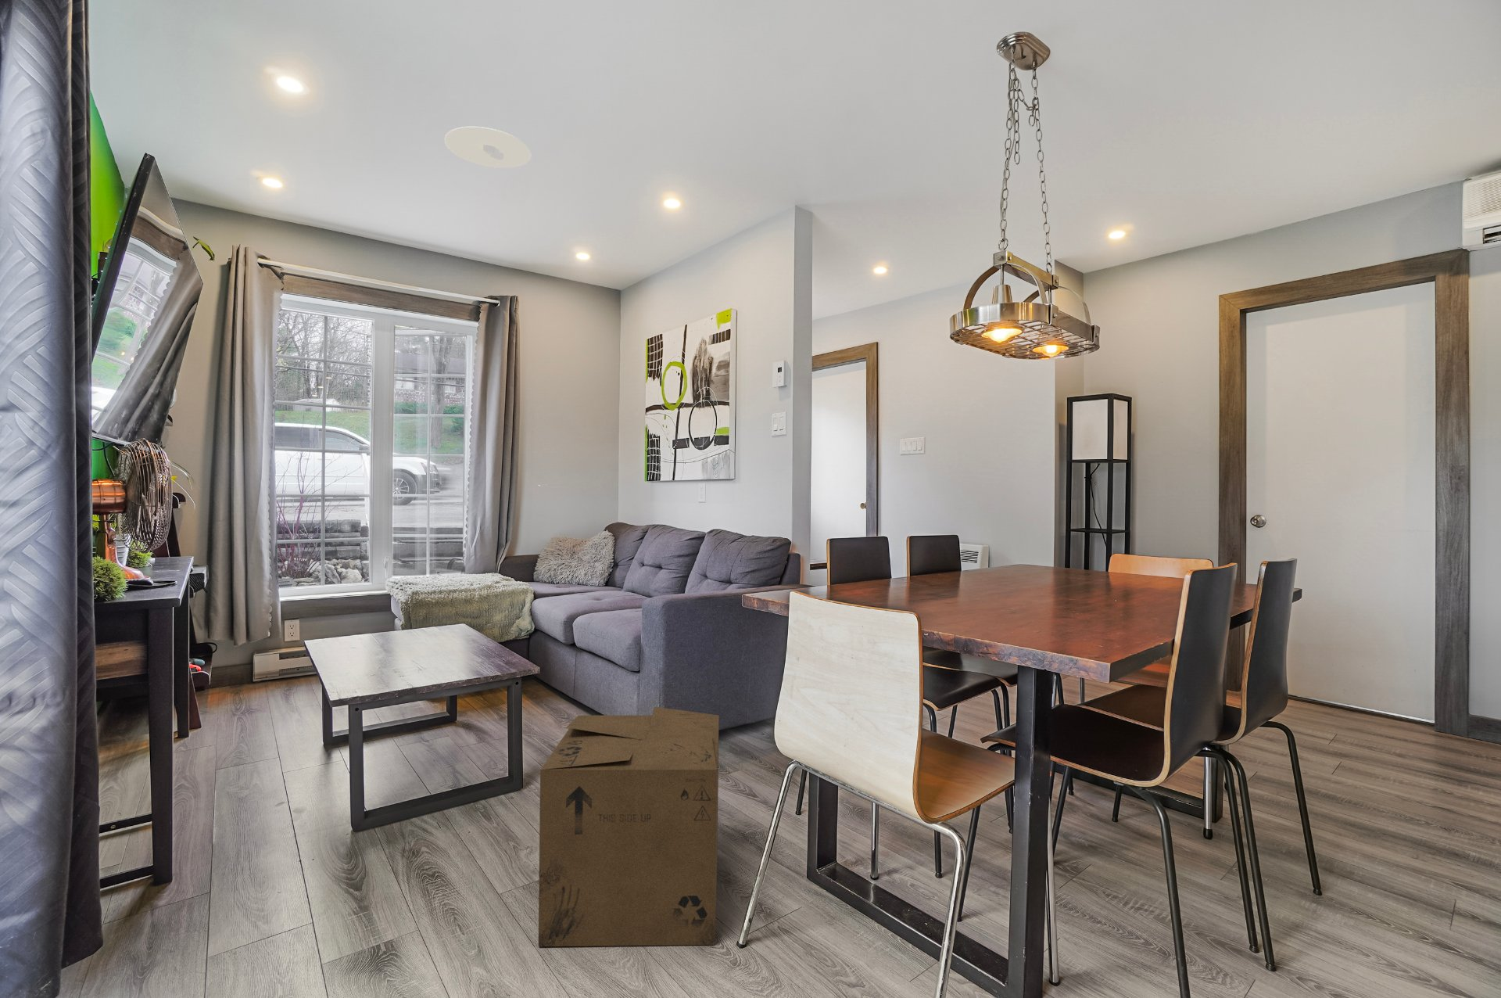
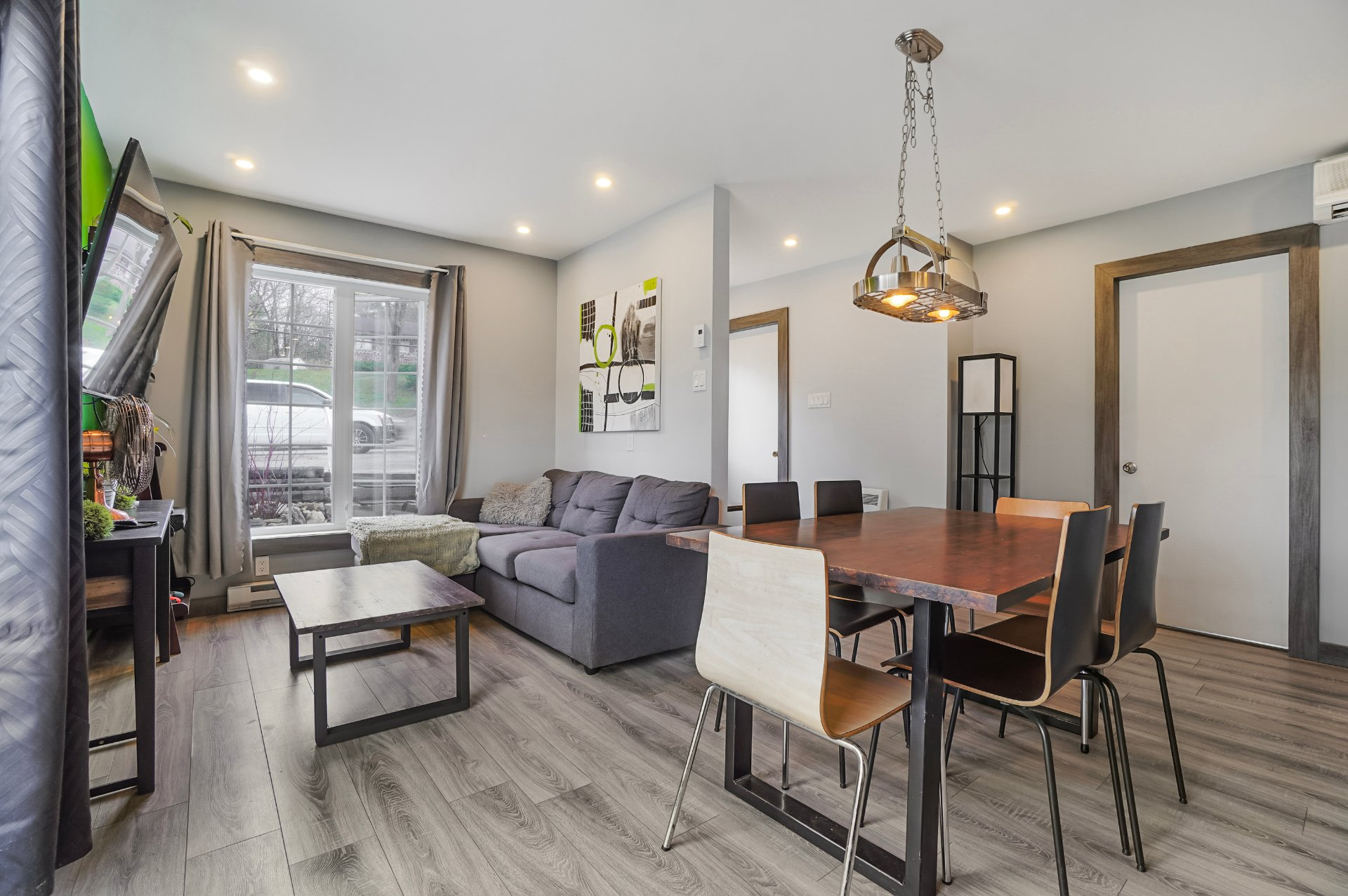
- recessed light (489, 145)
- cardboard box (639, 811)
